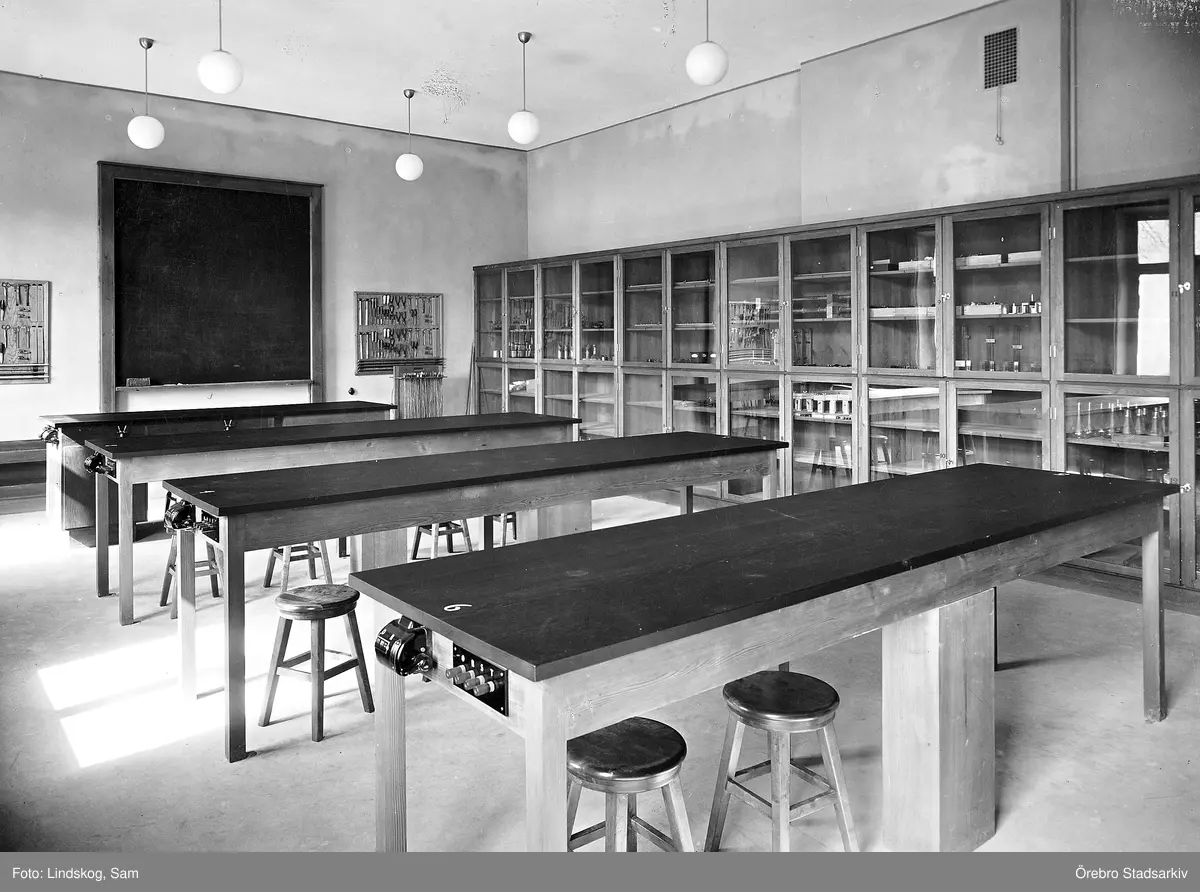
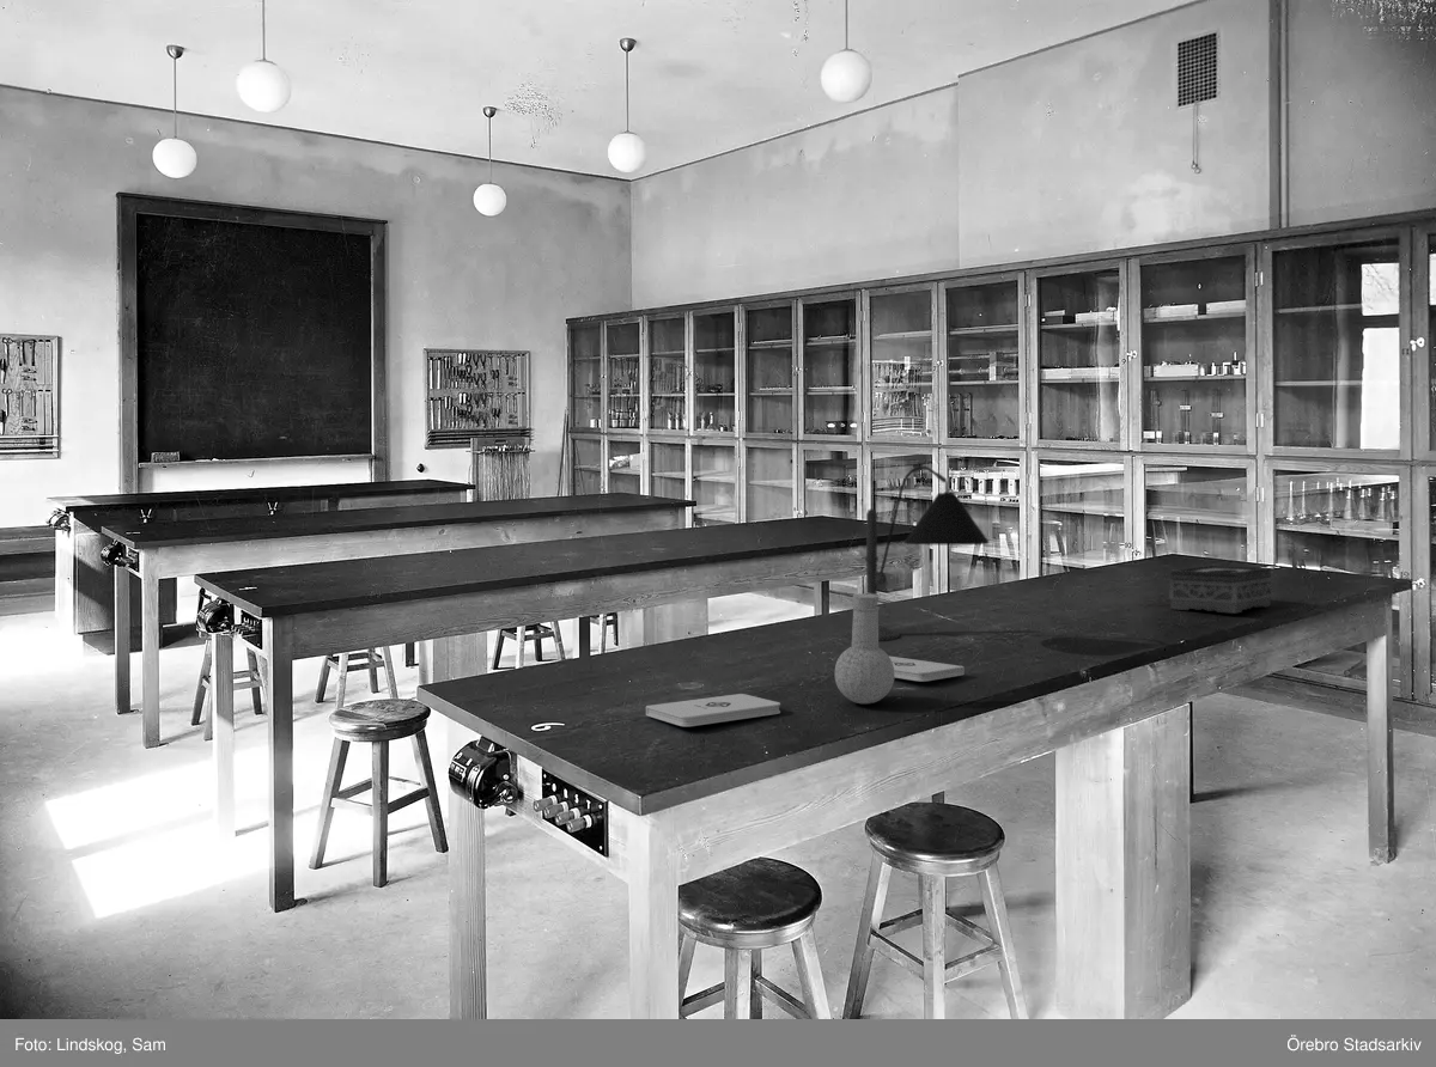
+ notepad (714, 709)
+ notepad (902, 667)
+ tissue box (1221, 587)
+ flask (864, 648)
+ desk lamp (912, 543)
